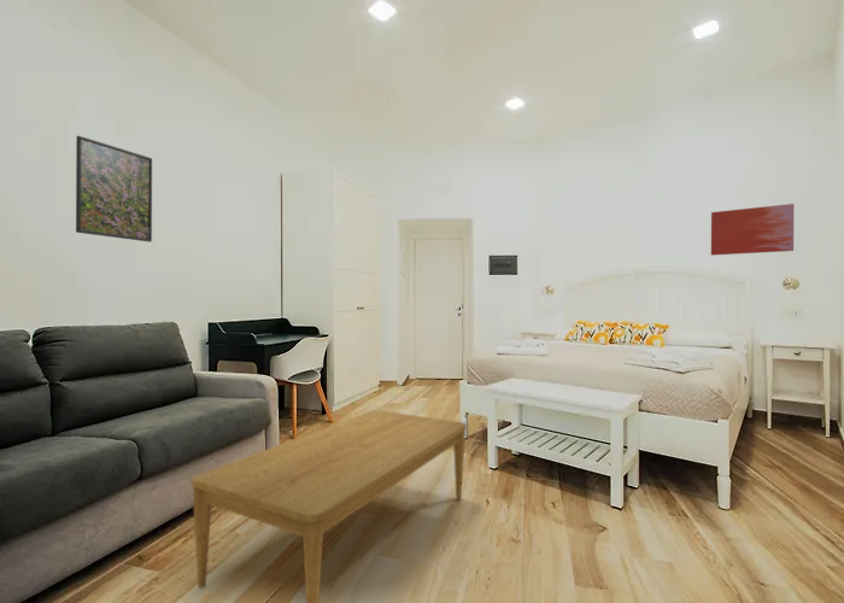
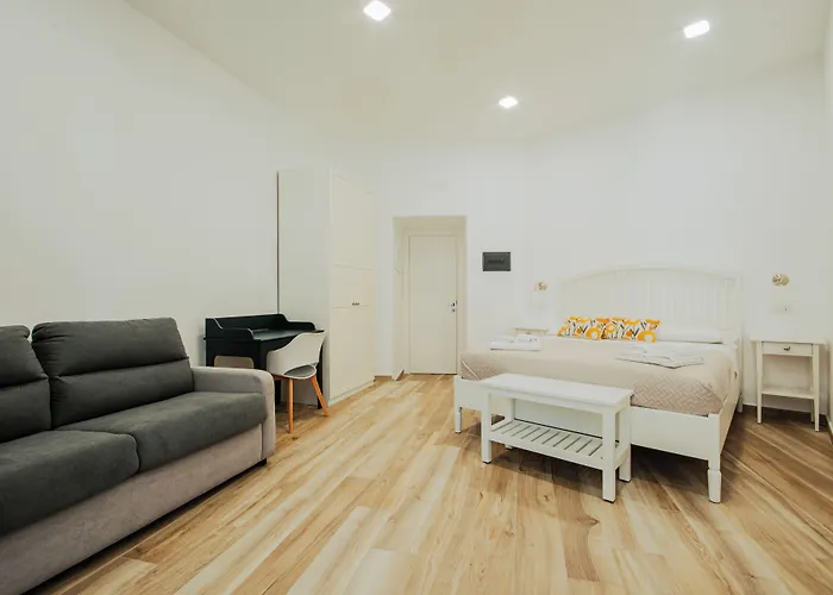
- wall art (750, 230)
- coffee table (353, 490)
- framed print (116, 192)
